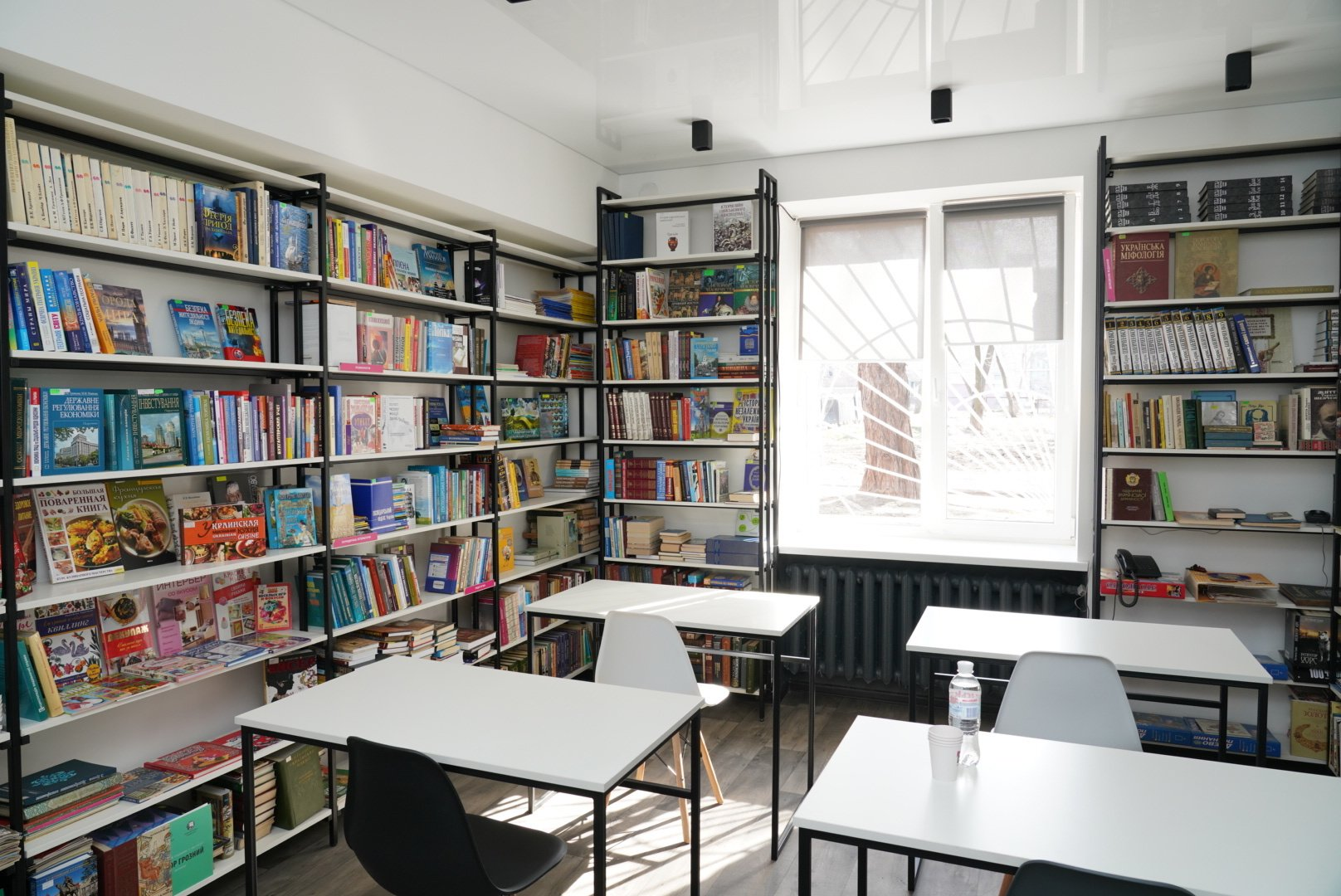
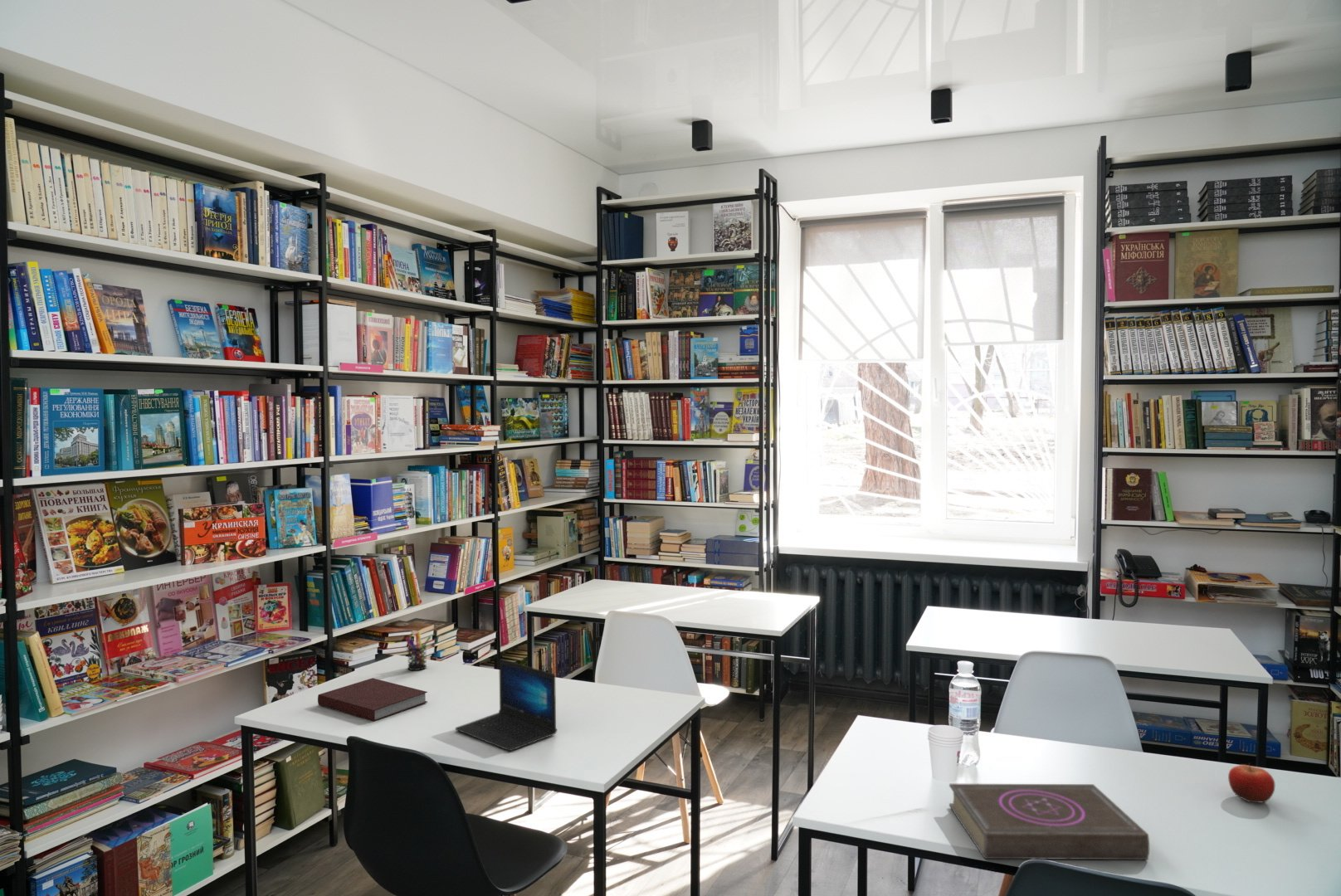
+ laptop (505, 702)
+ book (1042, 820)
+ fruit (1251, 781)
+ notebook (373, 698)
+ pen holder (419, 649)
